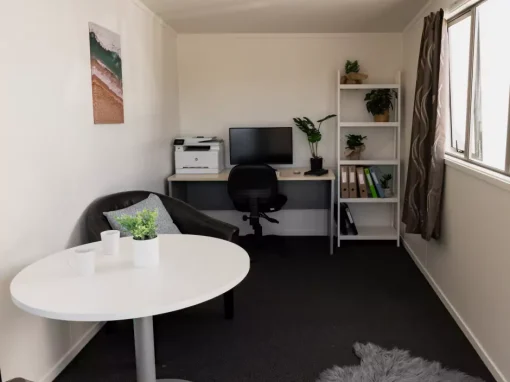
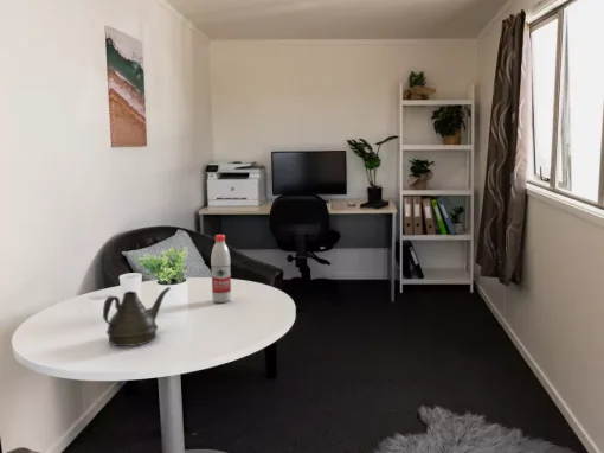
+ teapot (140, 313)
+ water bottle (220, 268)
